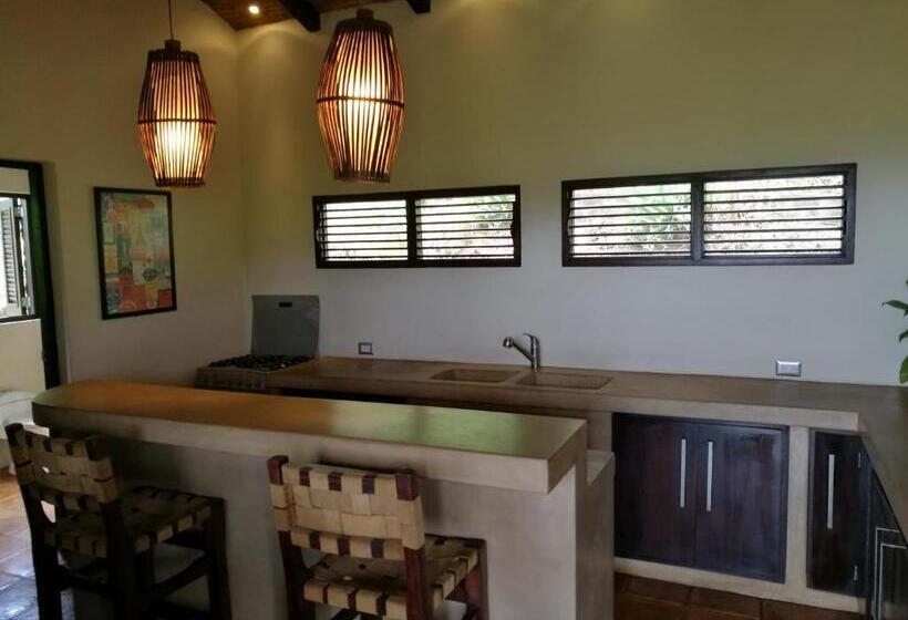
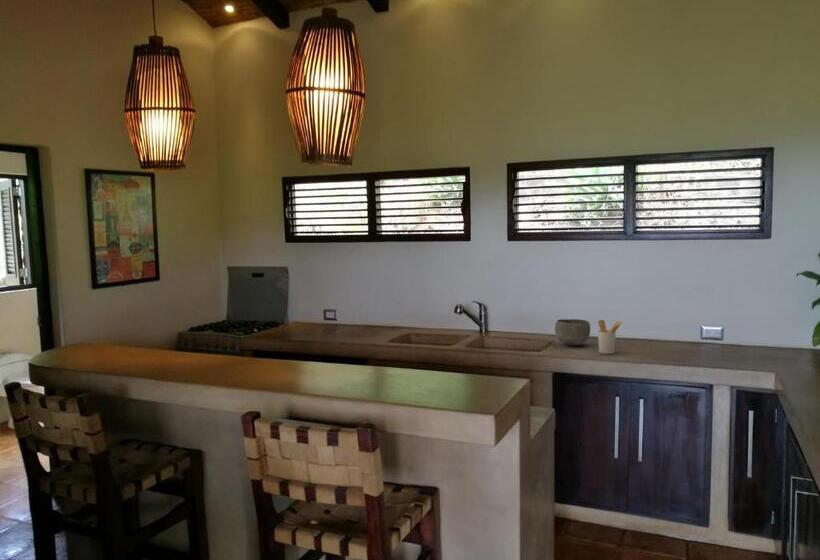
+ bowl (572, 332)
+ utensil holder (610, 336)
